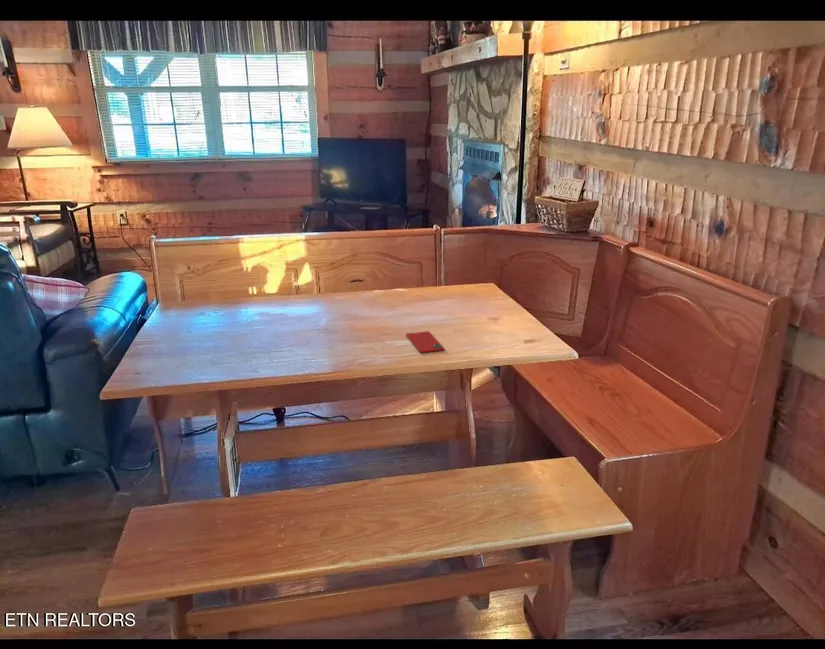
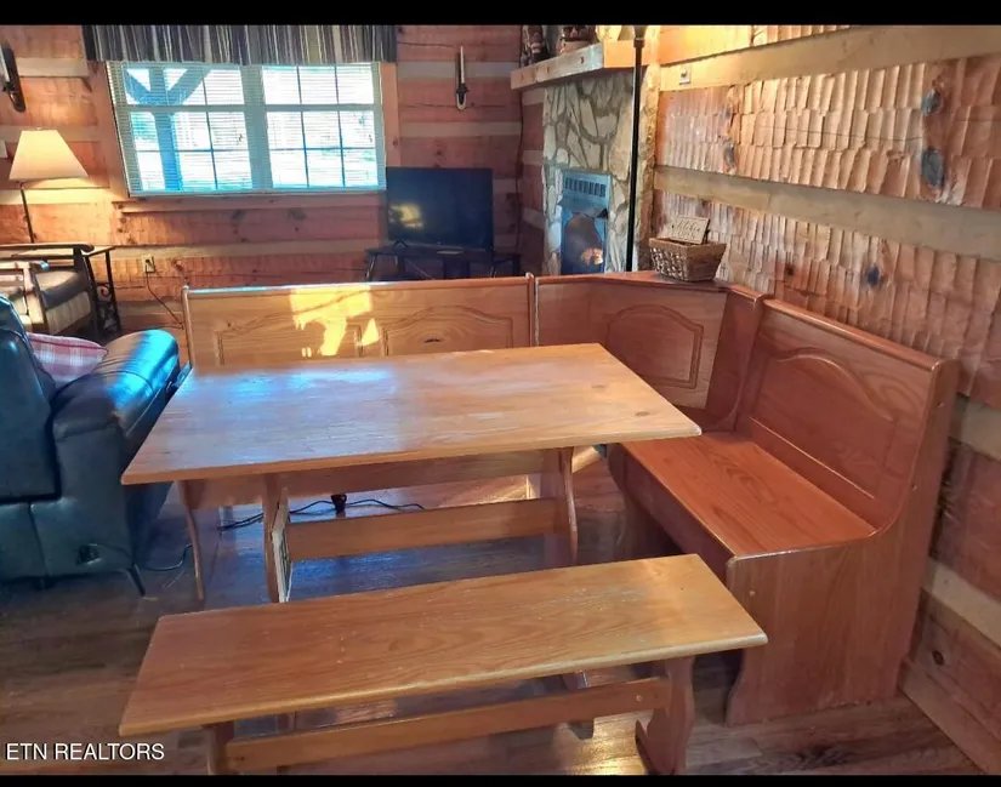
- smartphone (424, 341)
